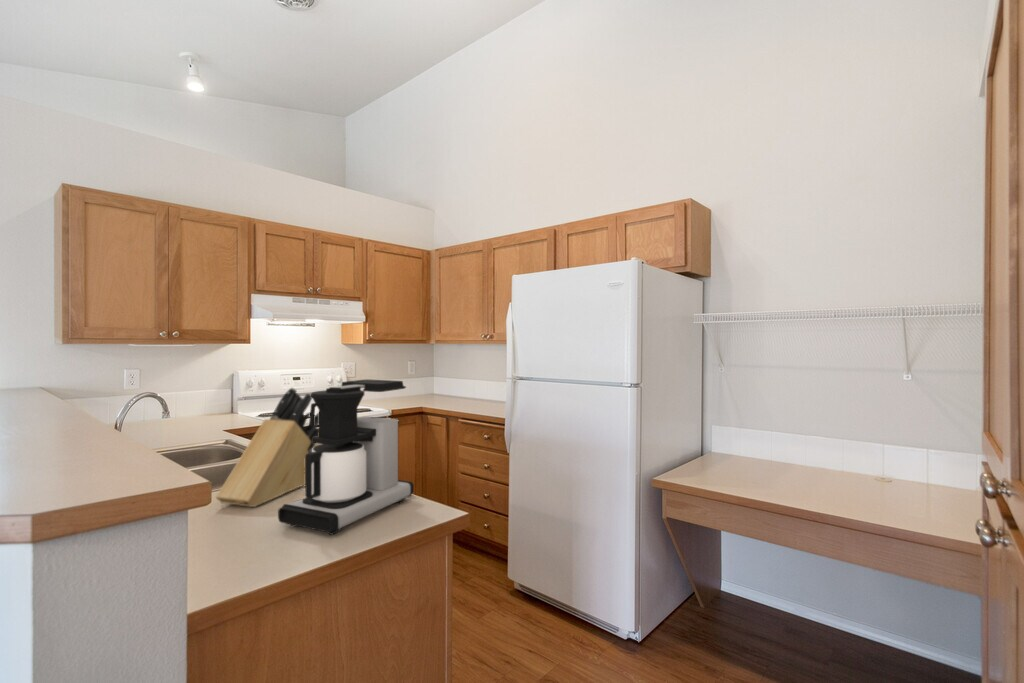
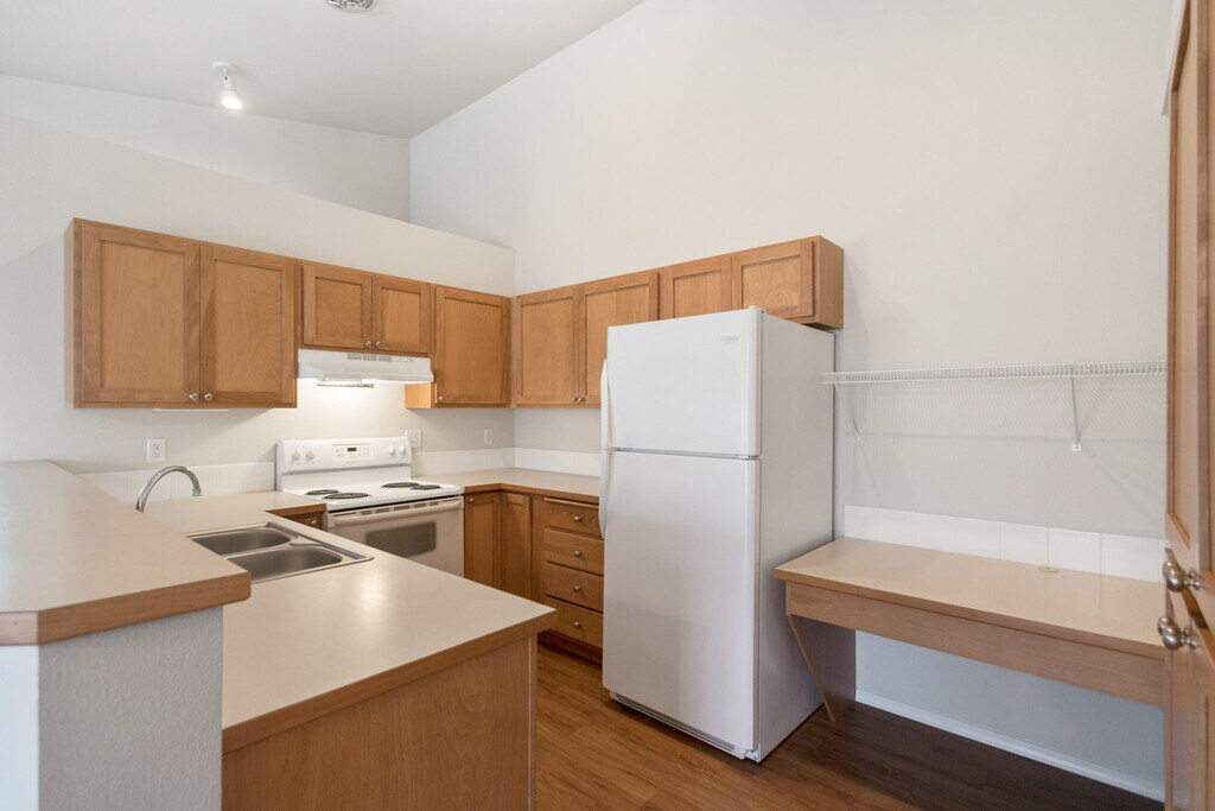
- coffee maker (351, 448)
- knife block (276, 441)
